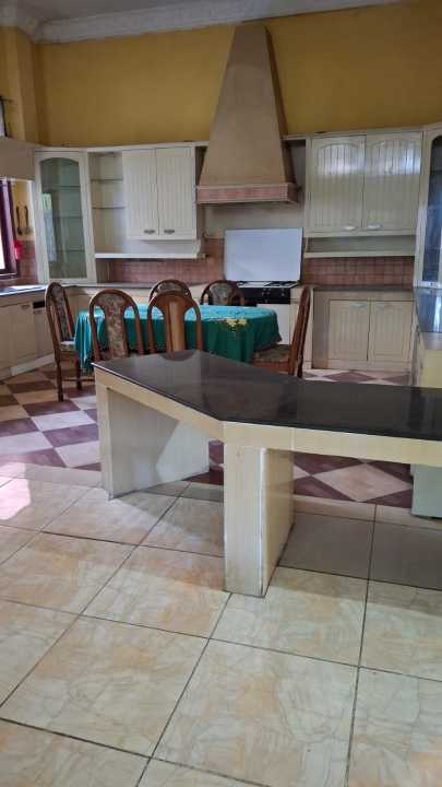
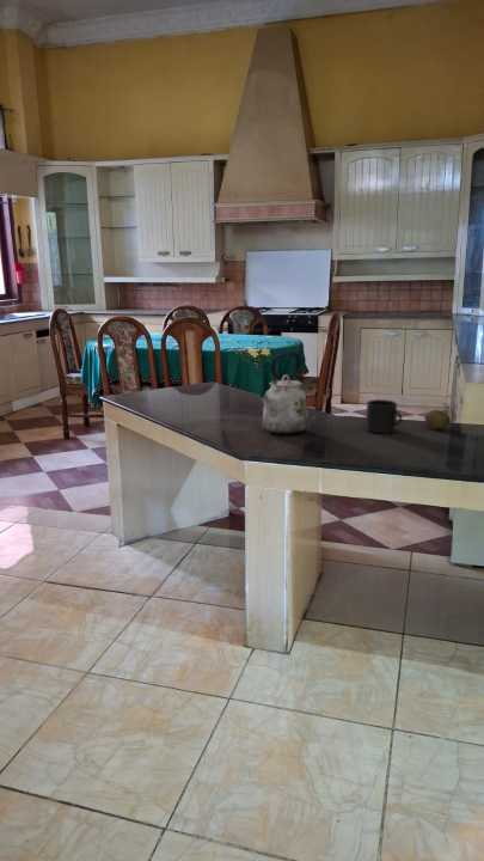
+ fruit (437, 420)
+ kettle (280, 393)
+ mug (385, 416)
